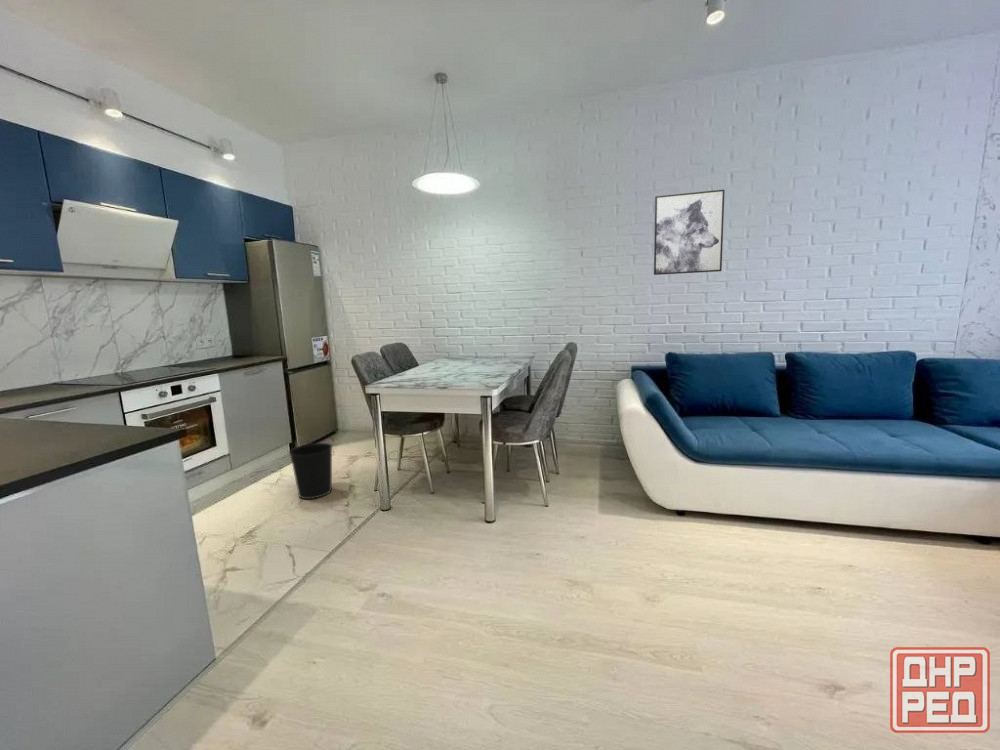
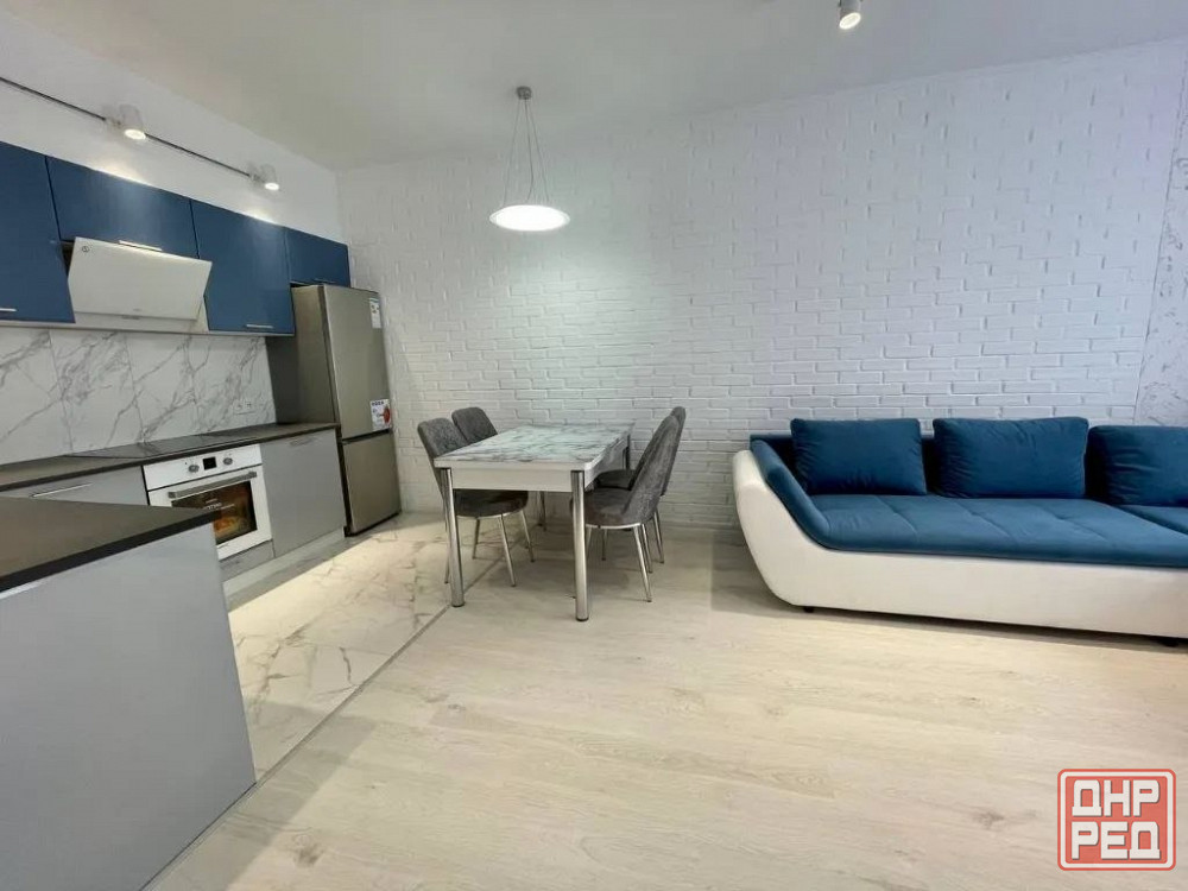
- wastebasket (313, 470)
- wall art (687, 233)
